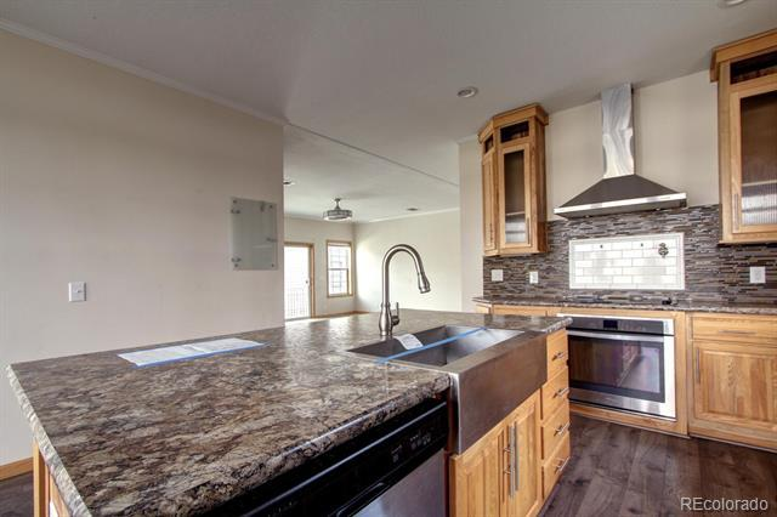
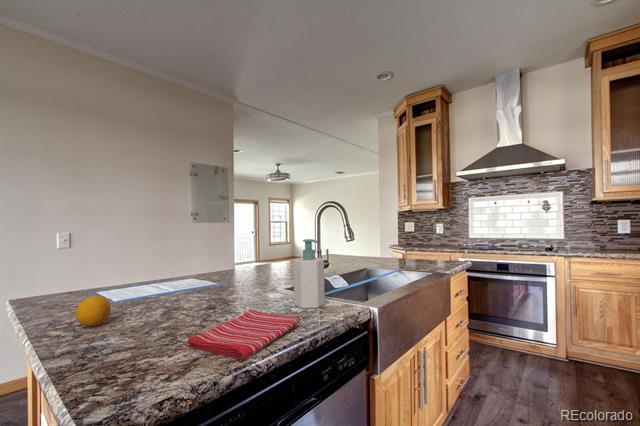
+ dish towel (248, 329)
+ fruit (93, 311)
+ soap bottle (308, 271)
